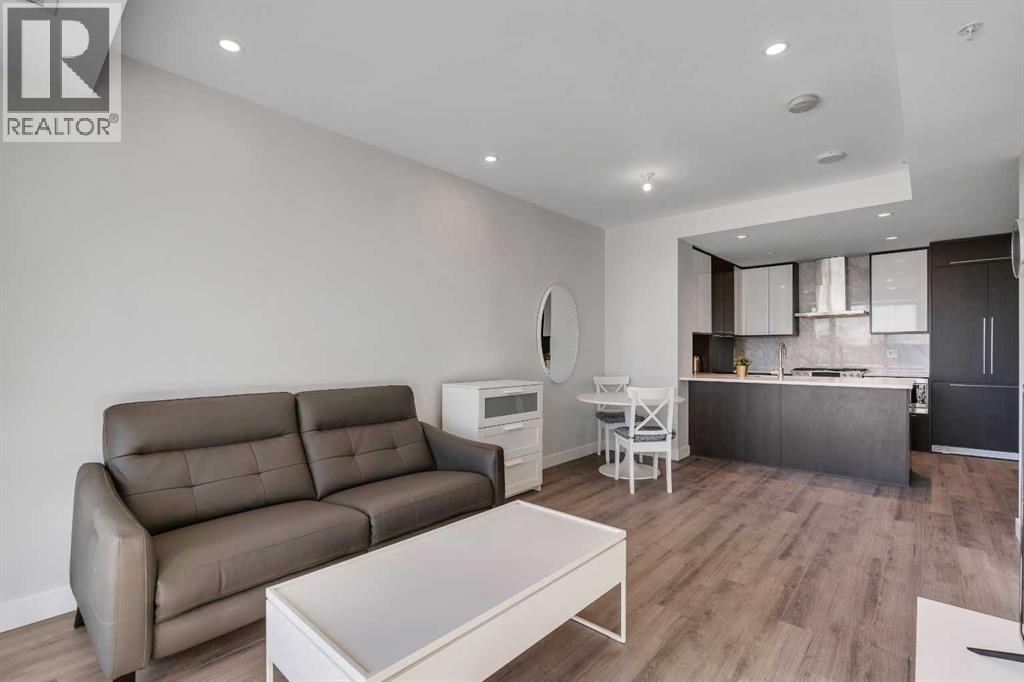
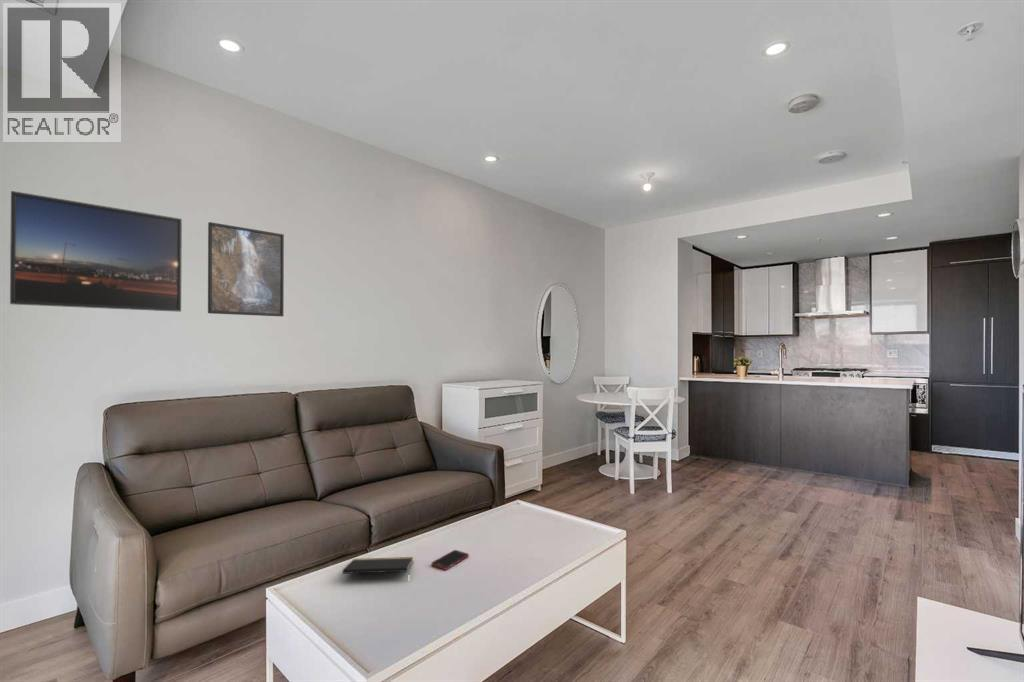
+ cell phone (450, 559)
+ notepad (379, 565)
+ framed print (247, 271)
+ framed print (104, 257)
